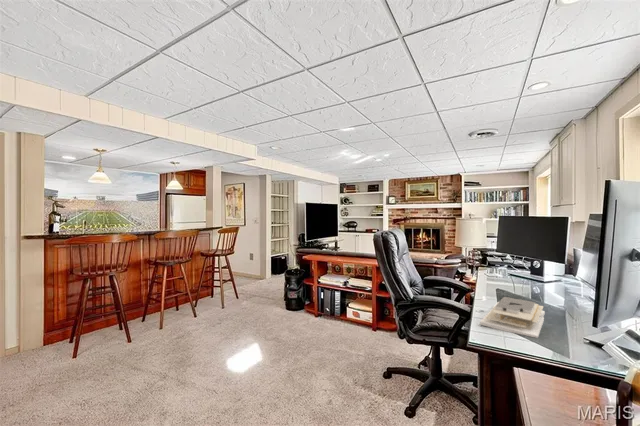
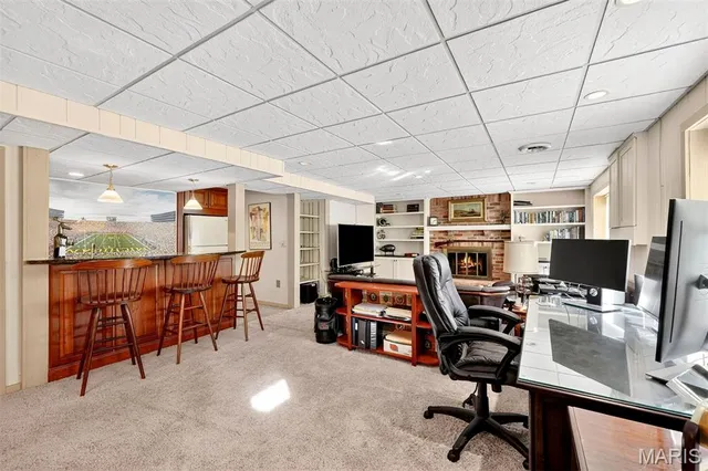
- architectural model (514, 311)
